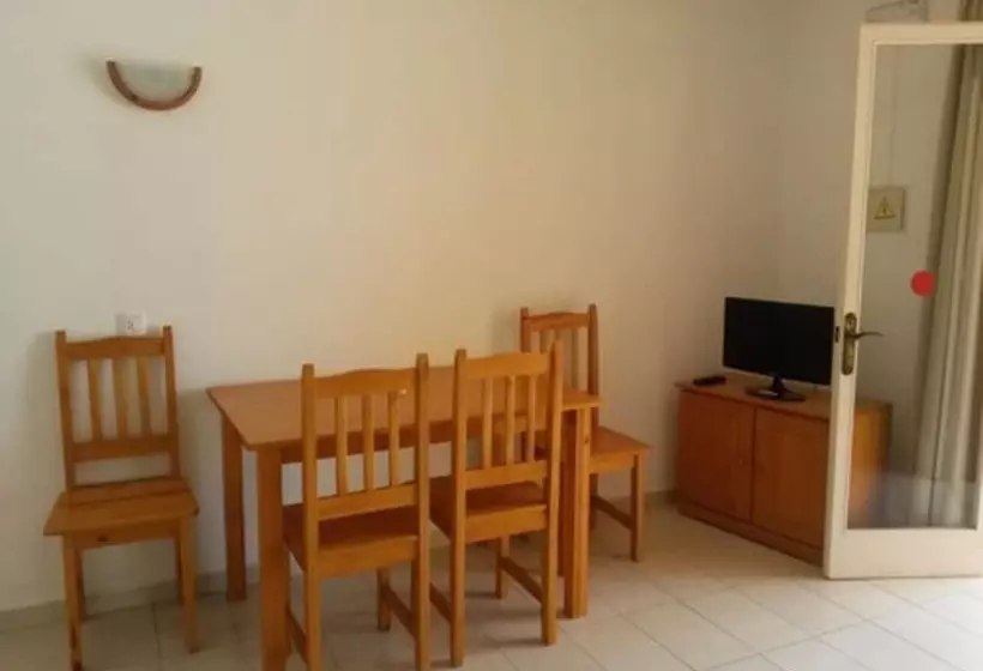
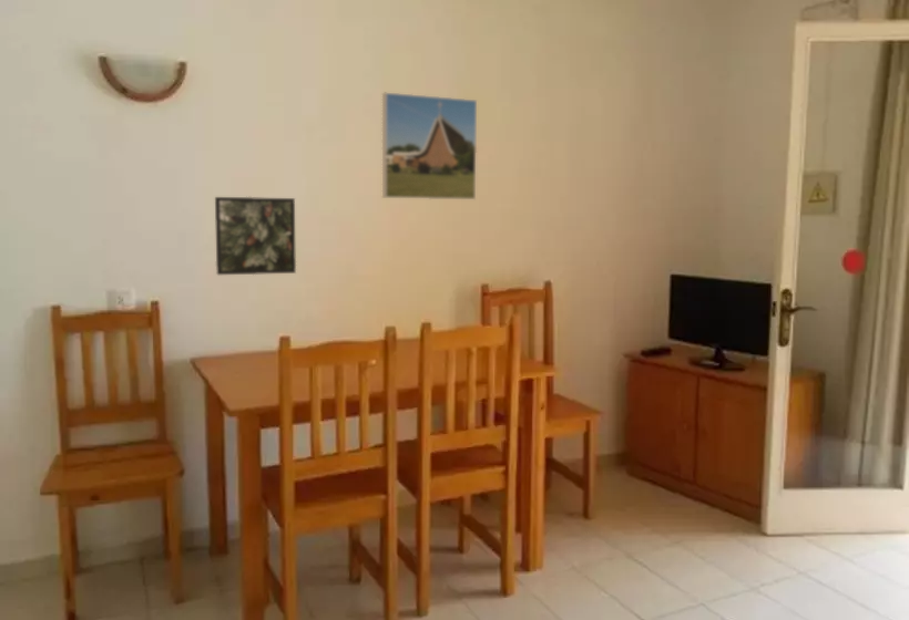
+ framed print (430, 147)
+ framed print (256, 236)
